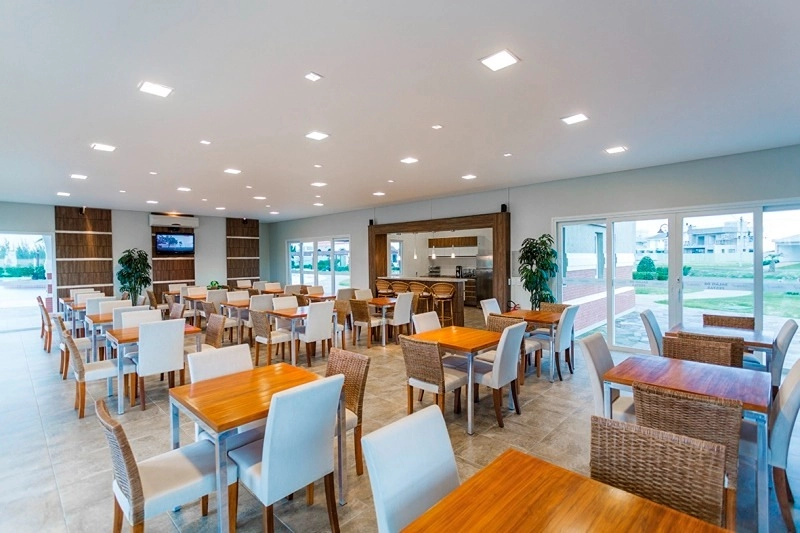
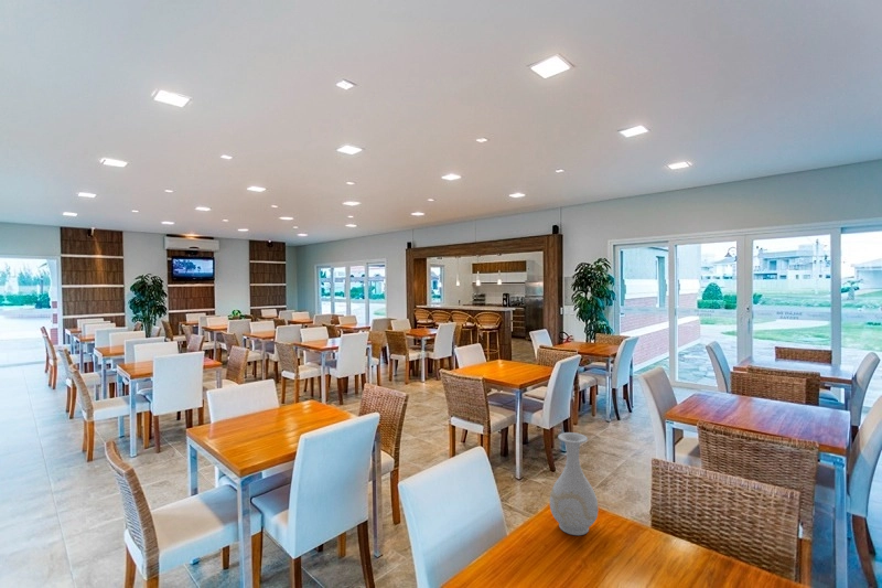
+ vase (572, 482)
